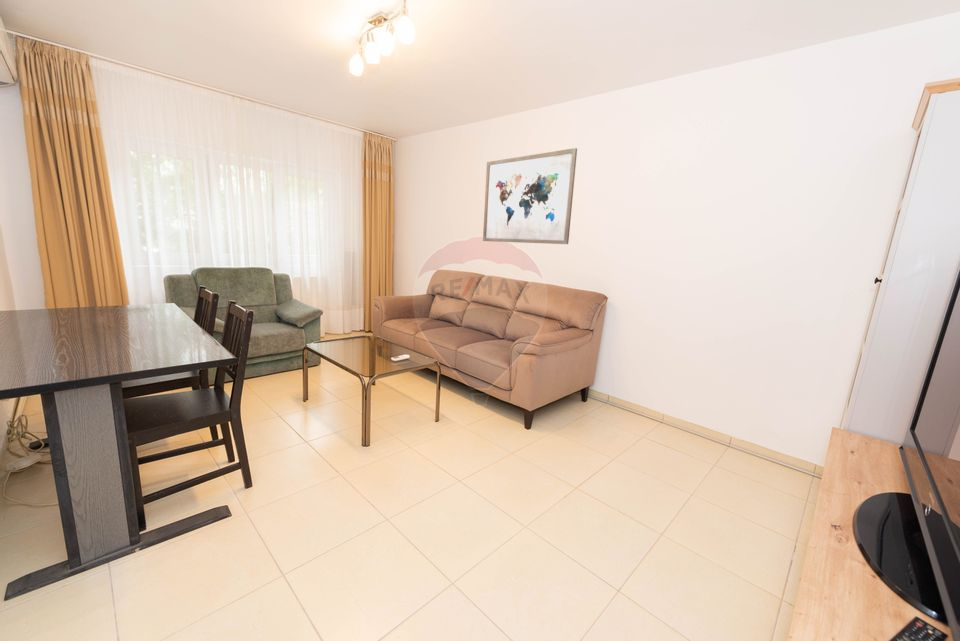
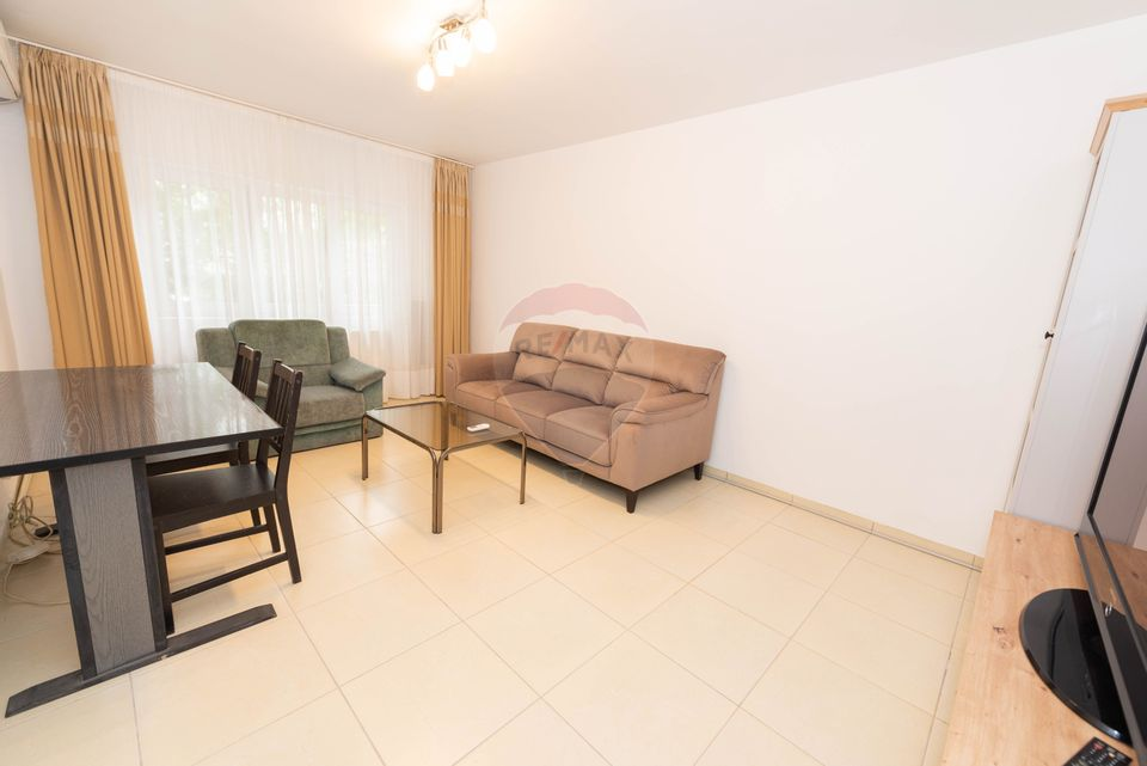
- wall art (524, 200)
